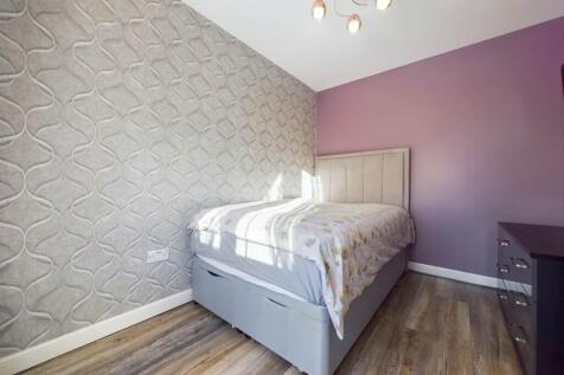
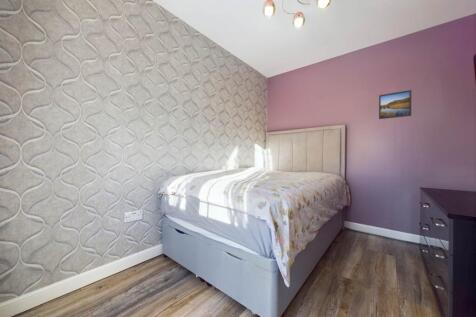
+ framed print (394, 105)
